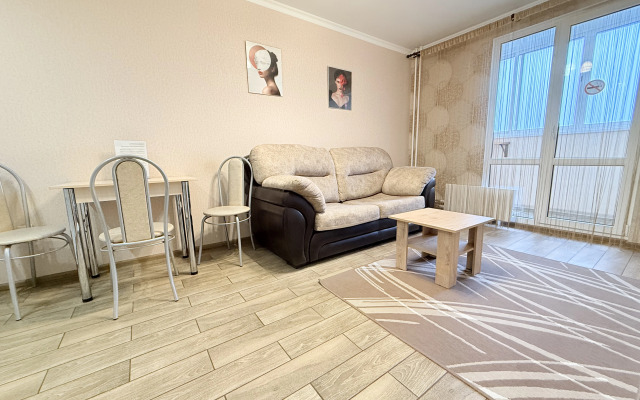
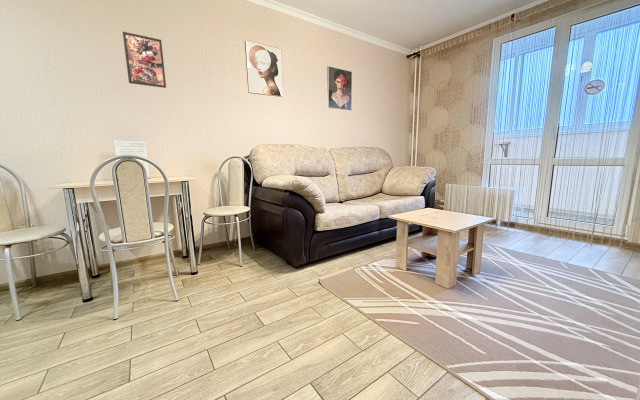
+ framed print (145, 61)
